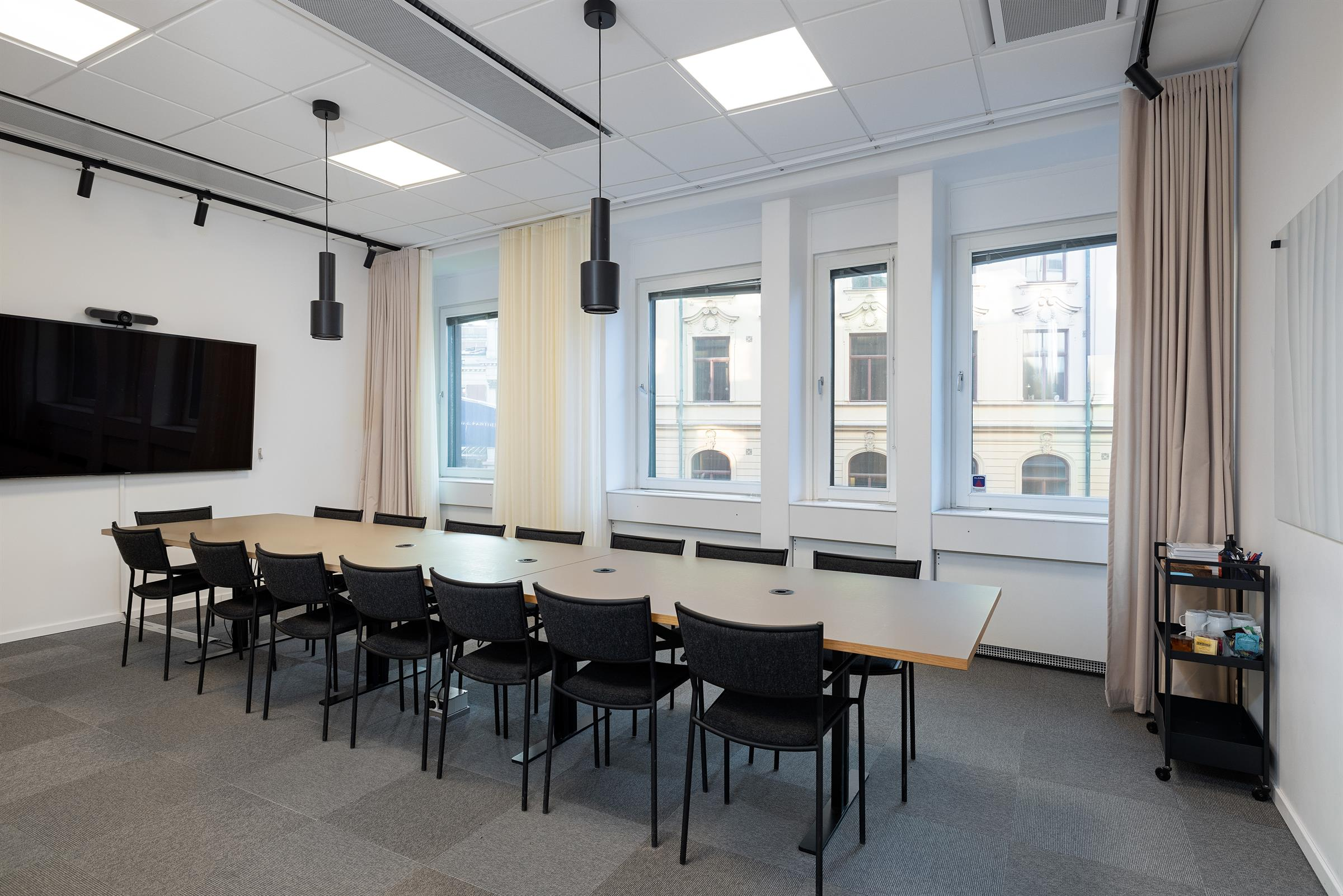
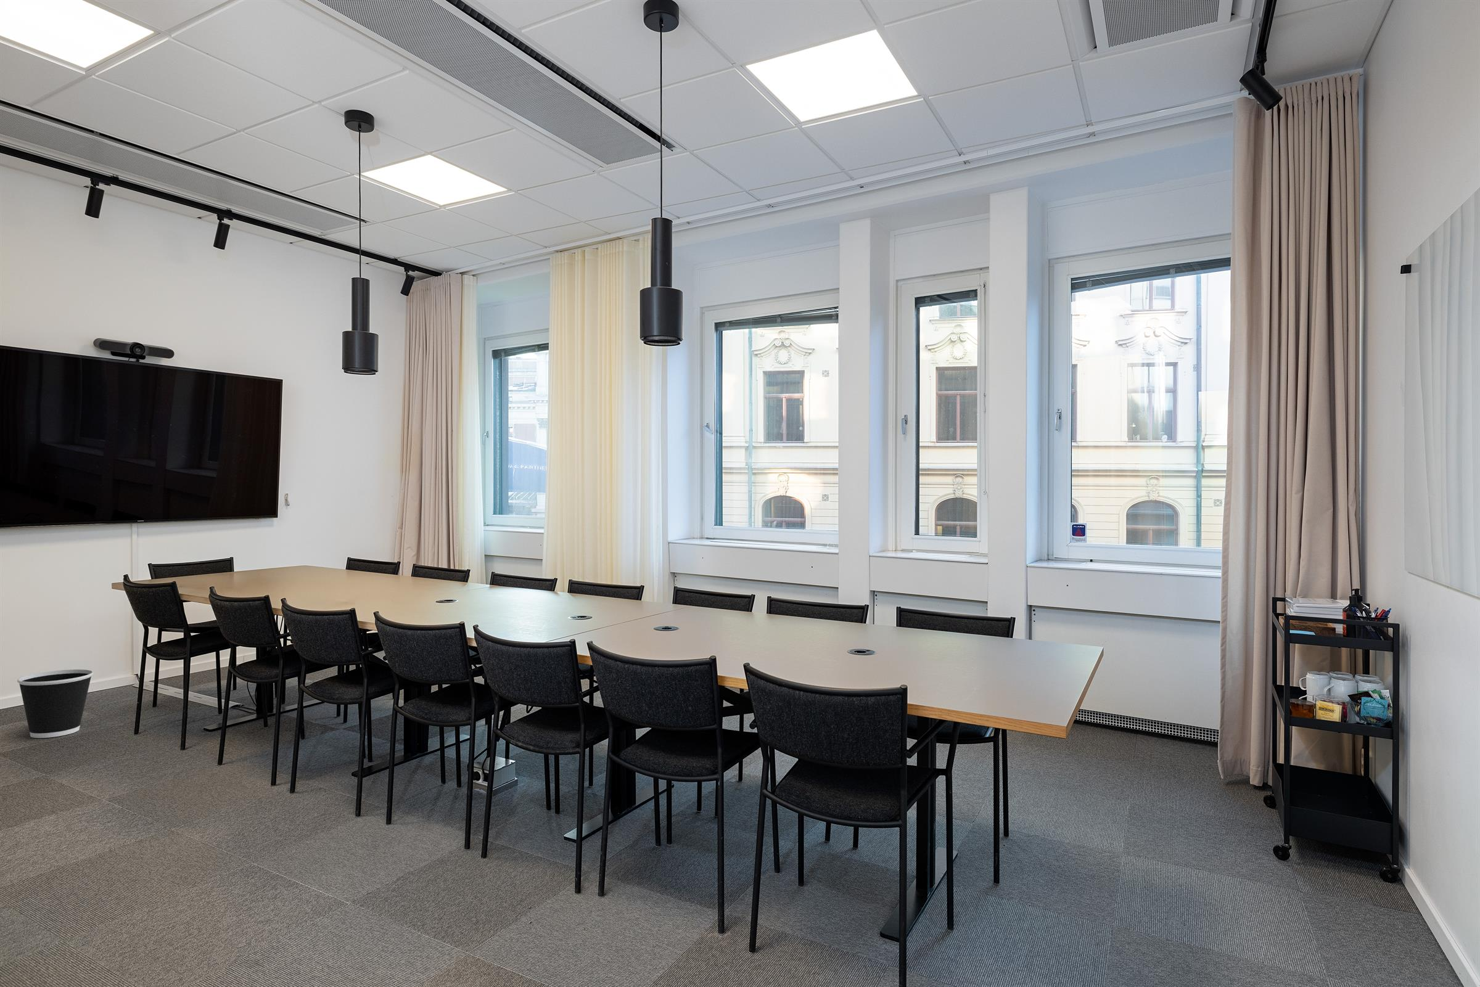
+ wastebasket (55, 704)
